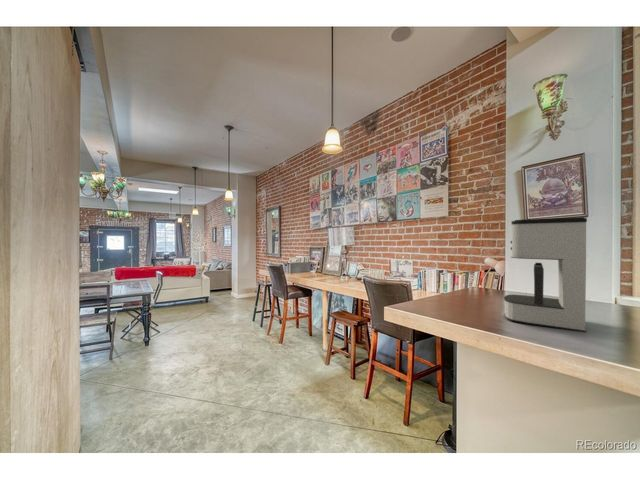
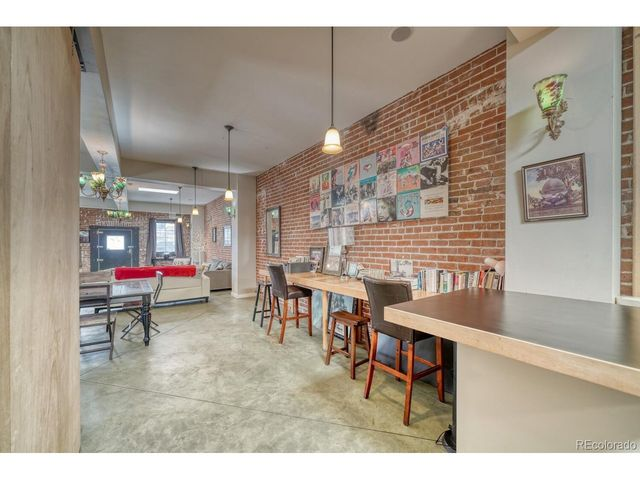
- coffee maker (540, 270)
